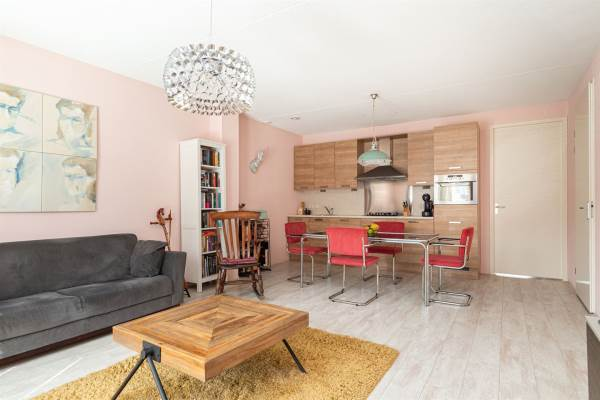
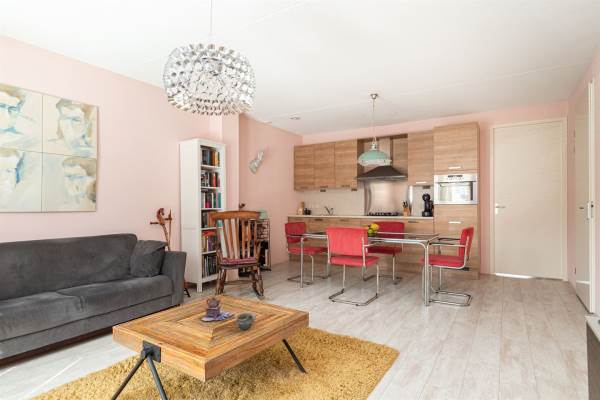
+ cup (245, 320)
+ teapot (214, 307)
